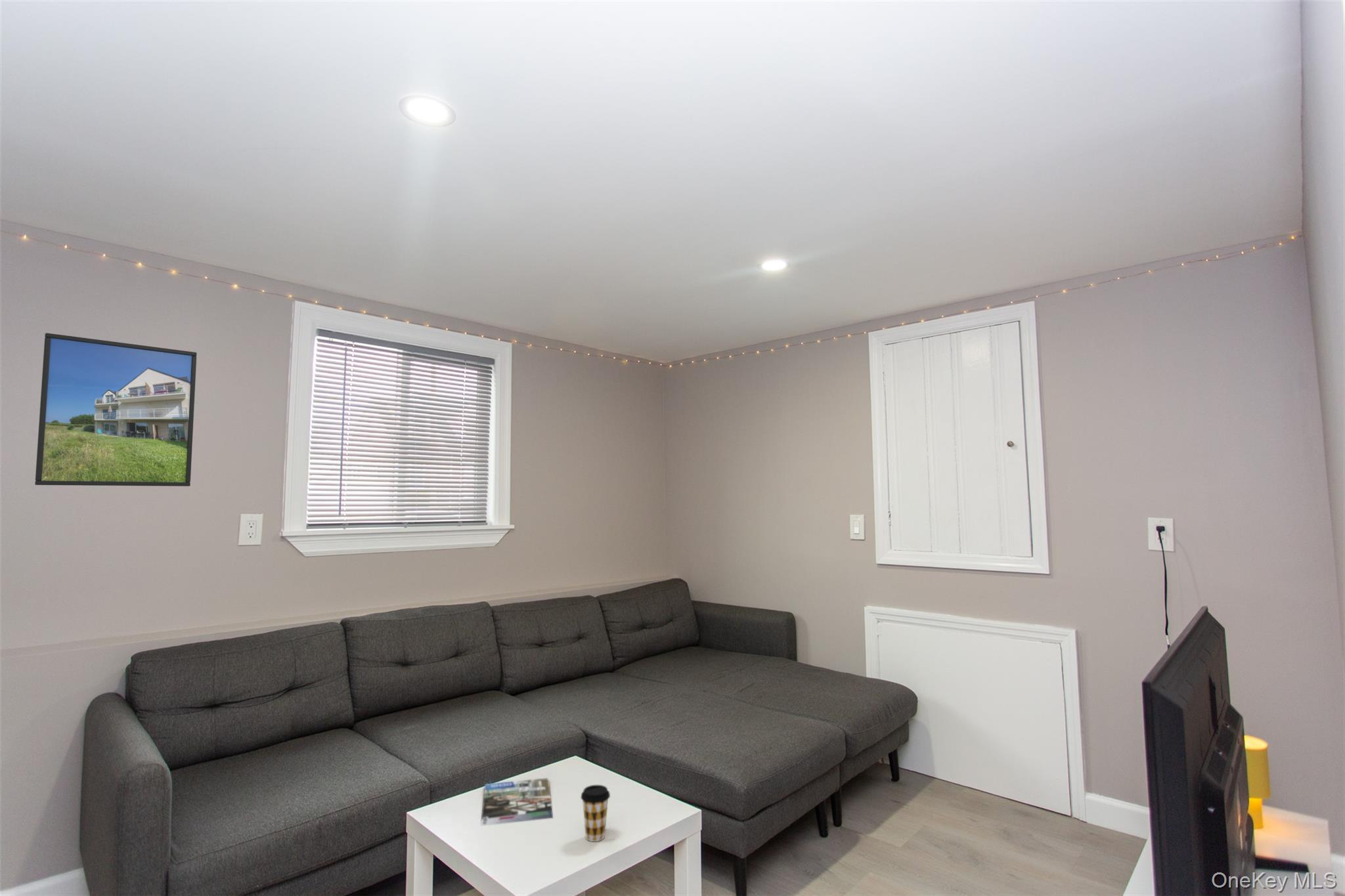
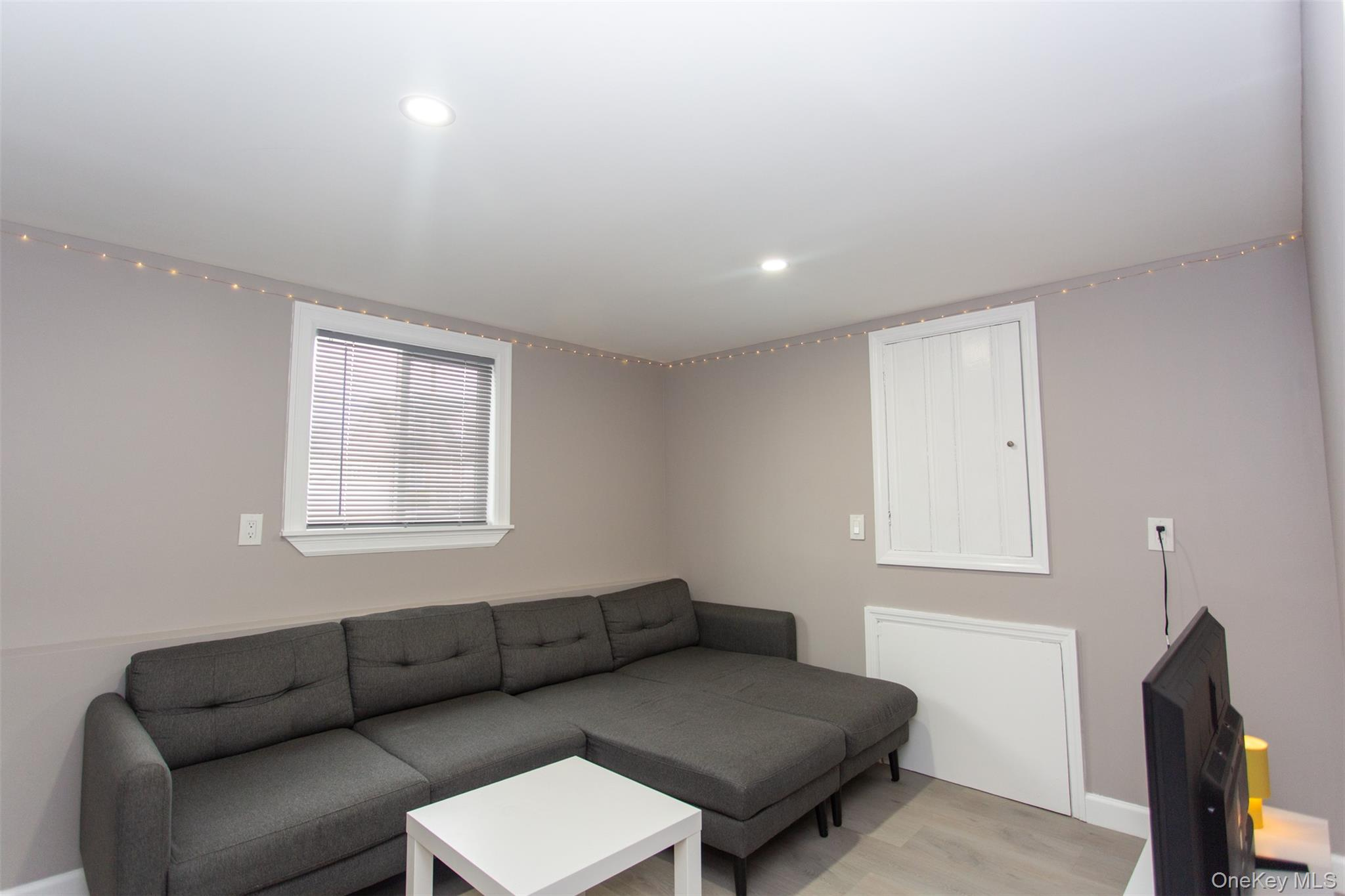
- coffee cup (595, 813)
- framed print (121, 414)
- magazine (517, 800)
